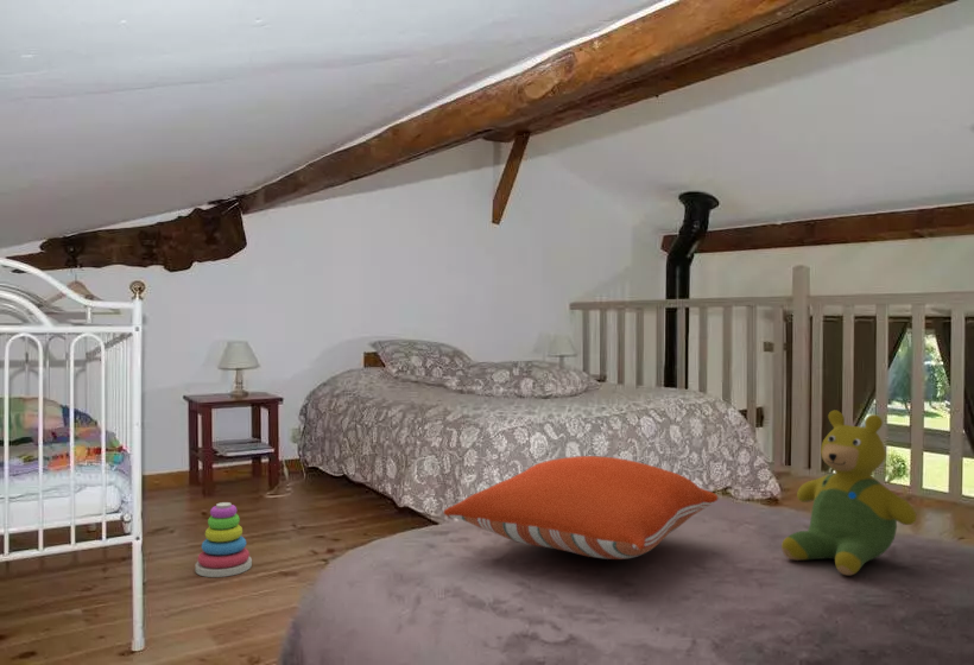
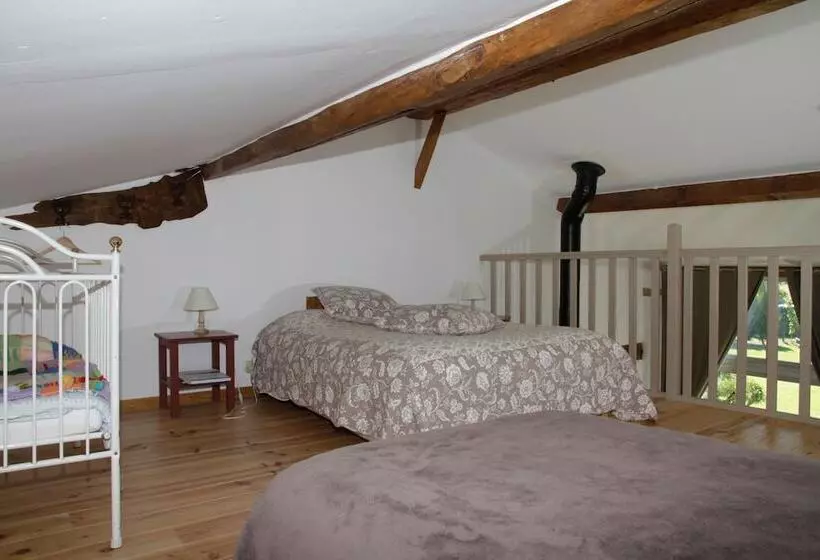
- stacking toy (223, 536)
- teddy bear (841, 487)
- pillow (583, 506)
